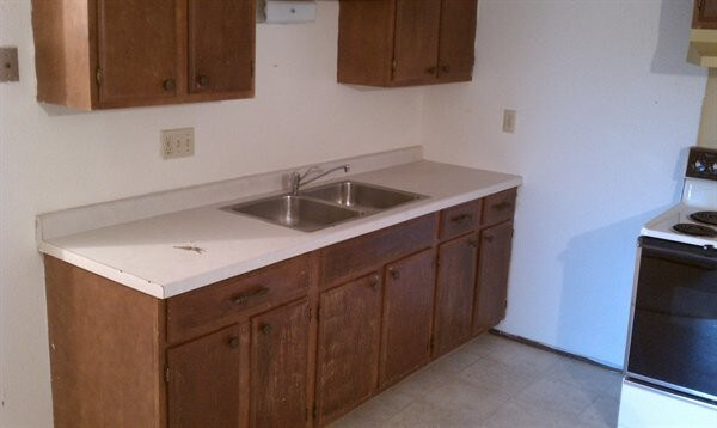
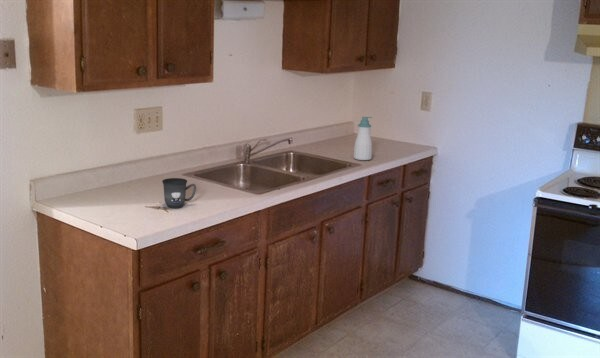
+ soap bottle (363, 138)
+ mug (179, 193)
